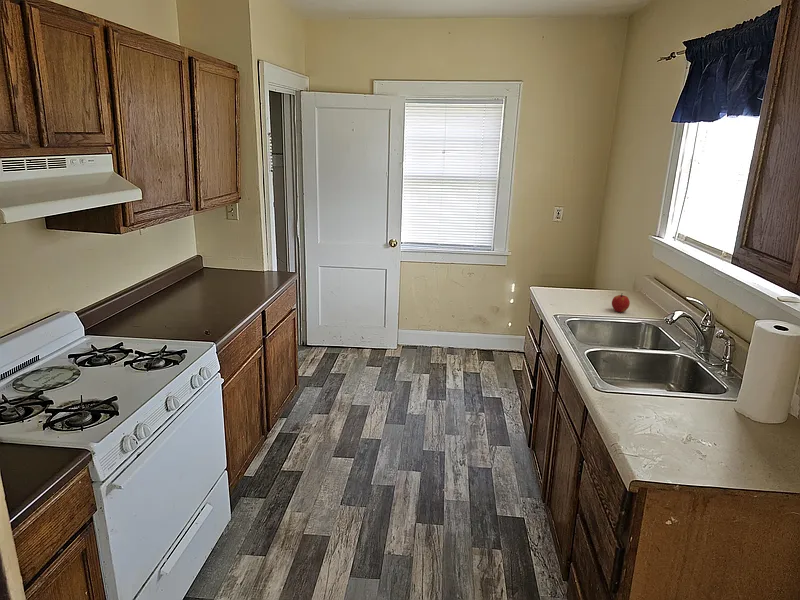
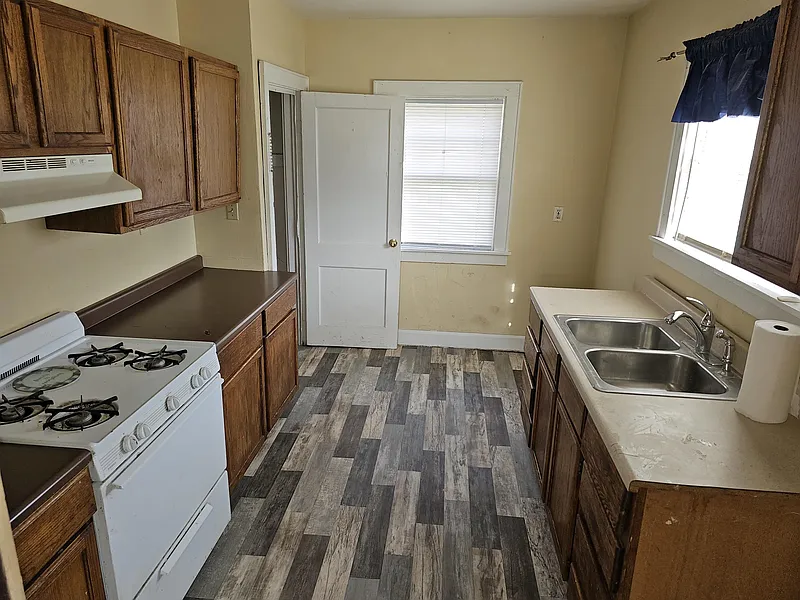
- apple (620, 301)
